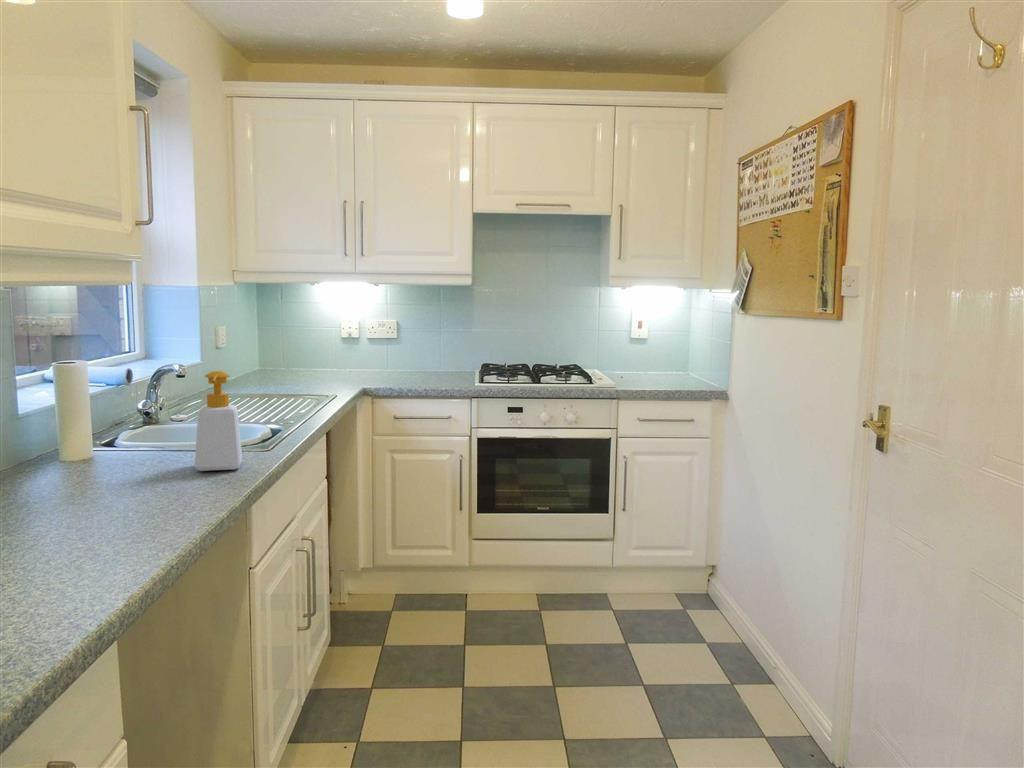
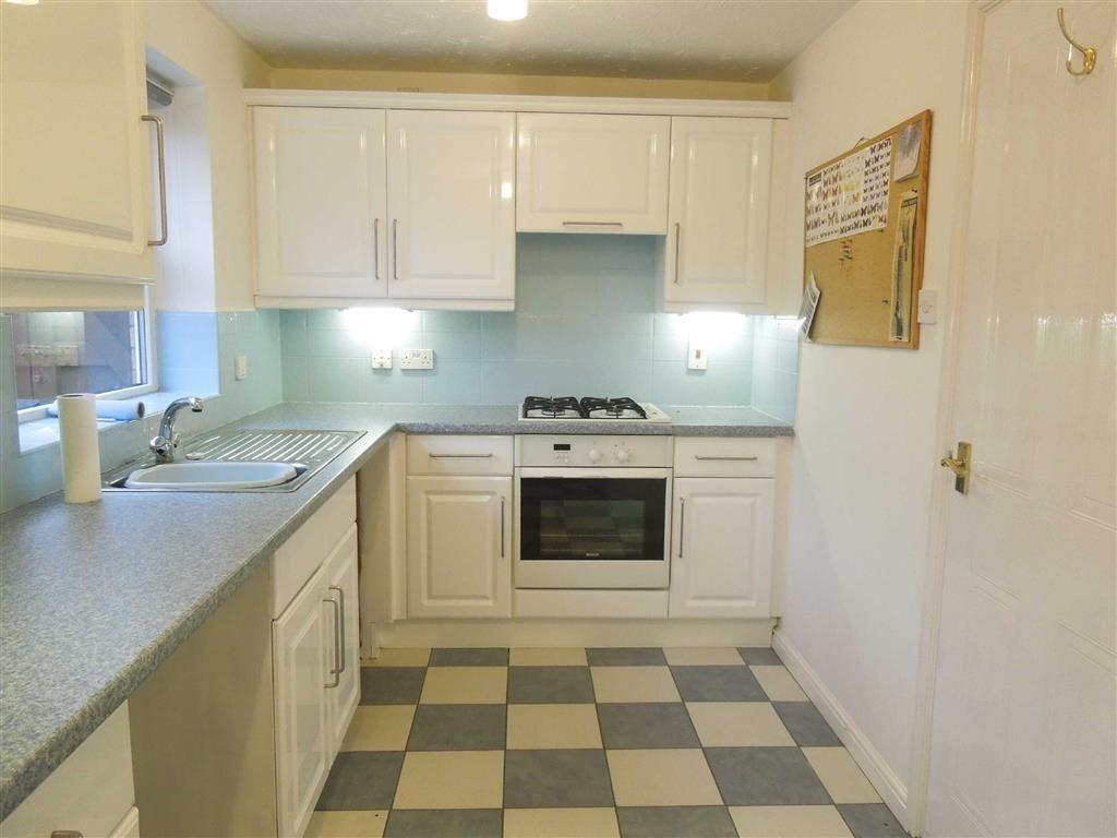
- soap bottle (217, 420)
